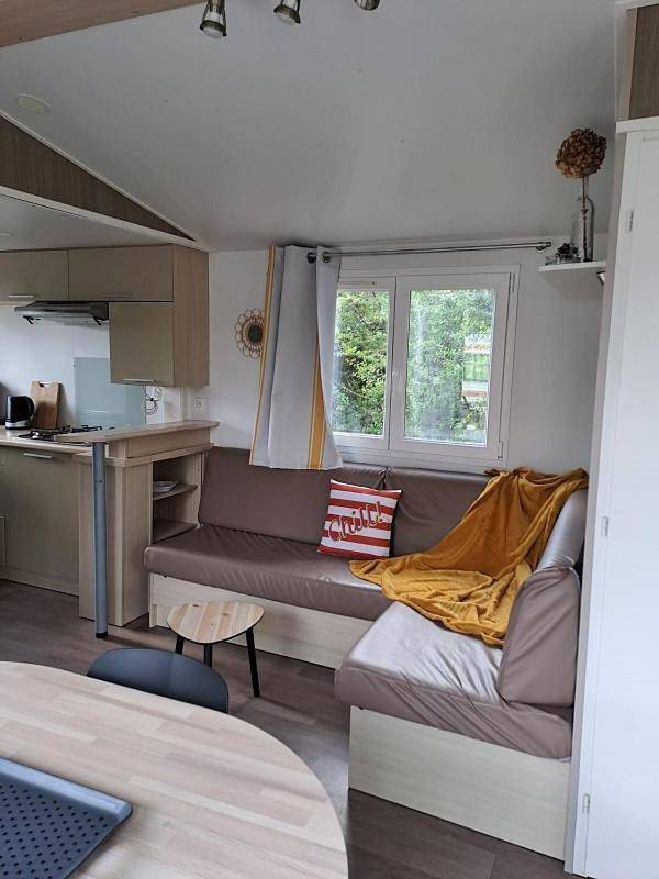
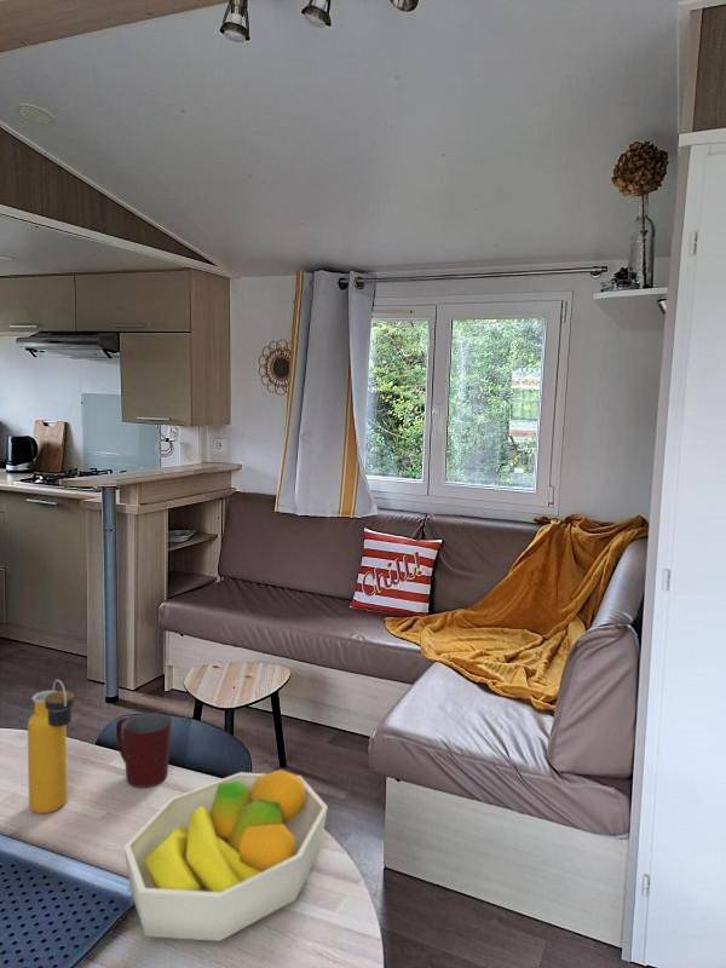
+ fruit bowl (231, 841)
+ mug (140, 748)
+ water bottle (52, 743)
